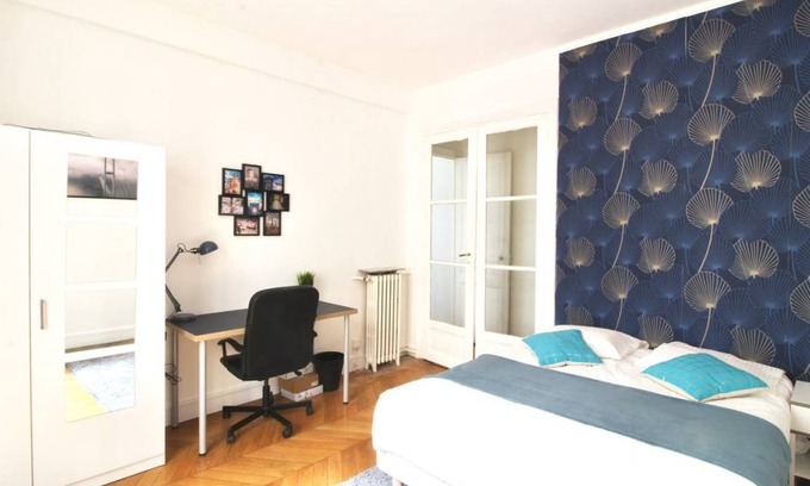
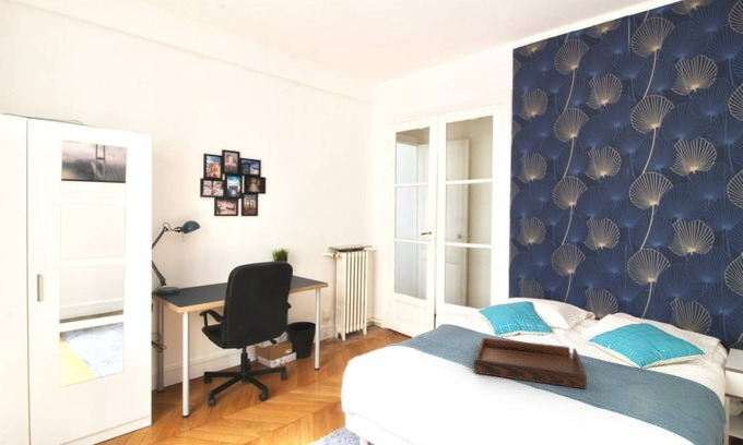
+ serving tray (527, 359)
